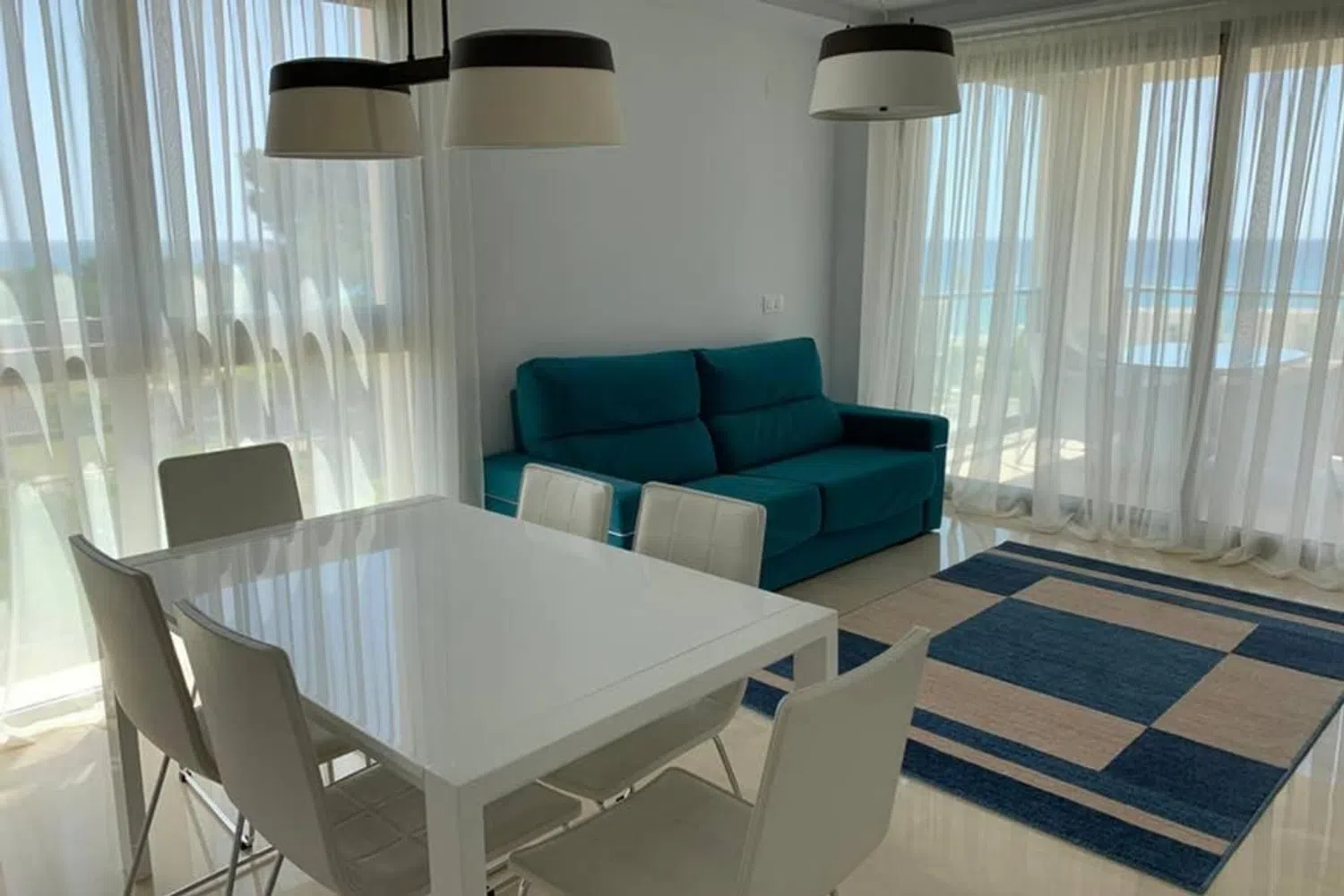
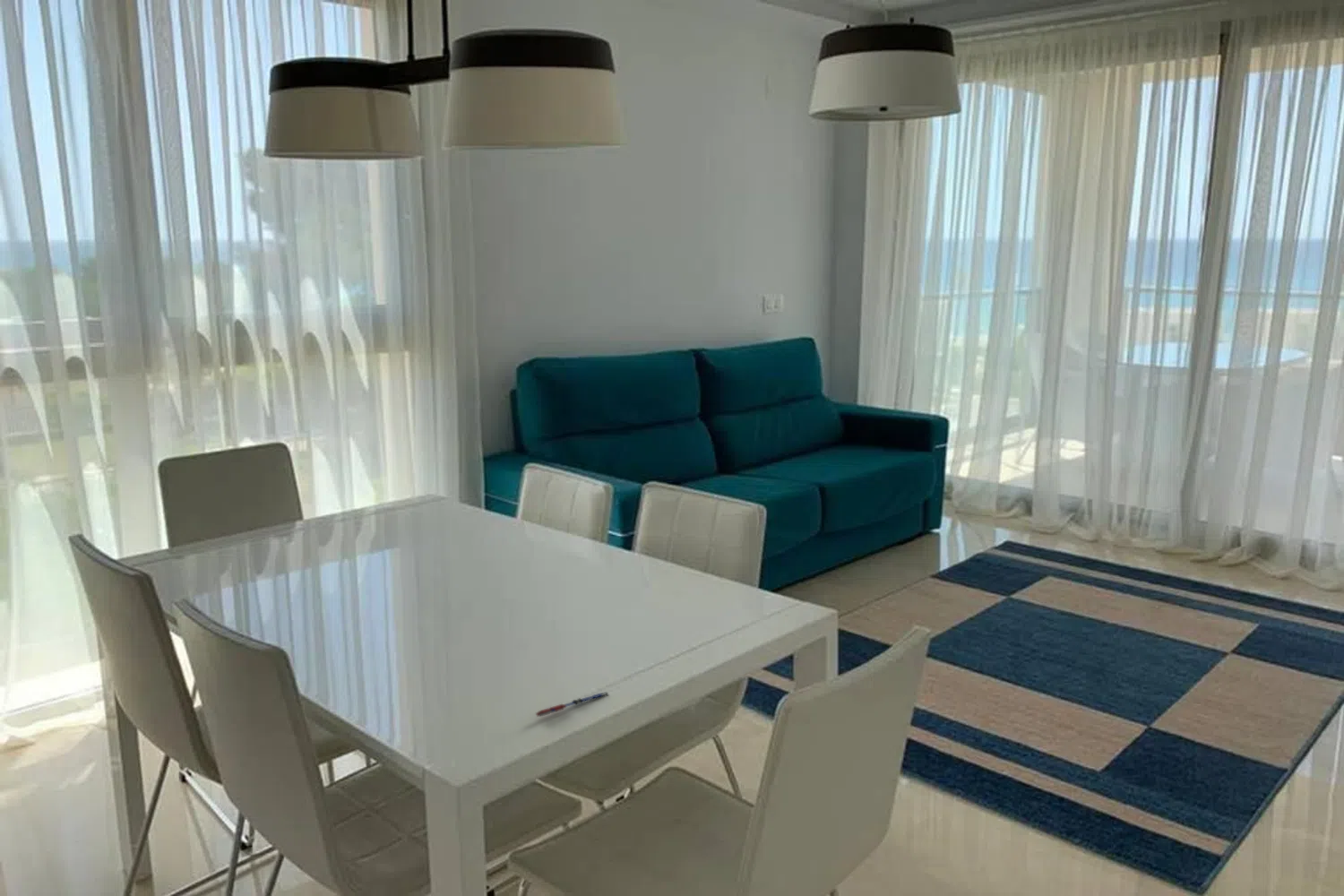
+ pen (573, 702)
